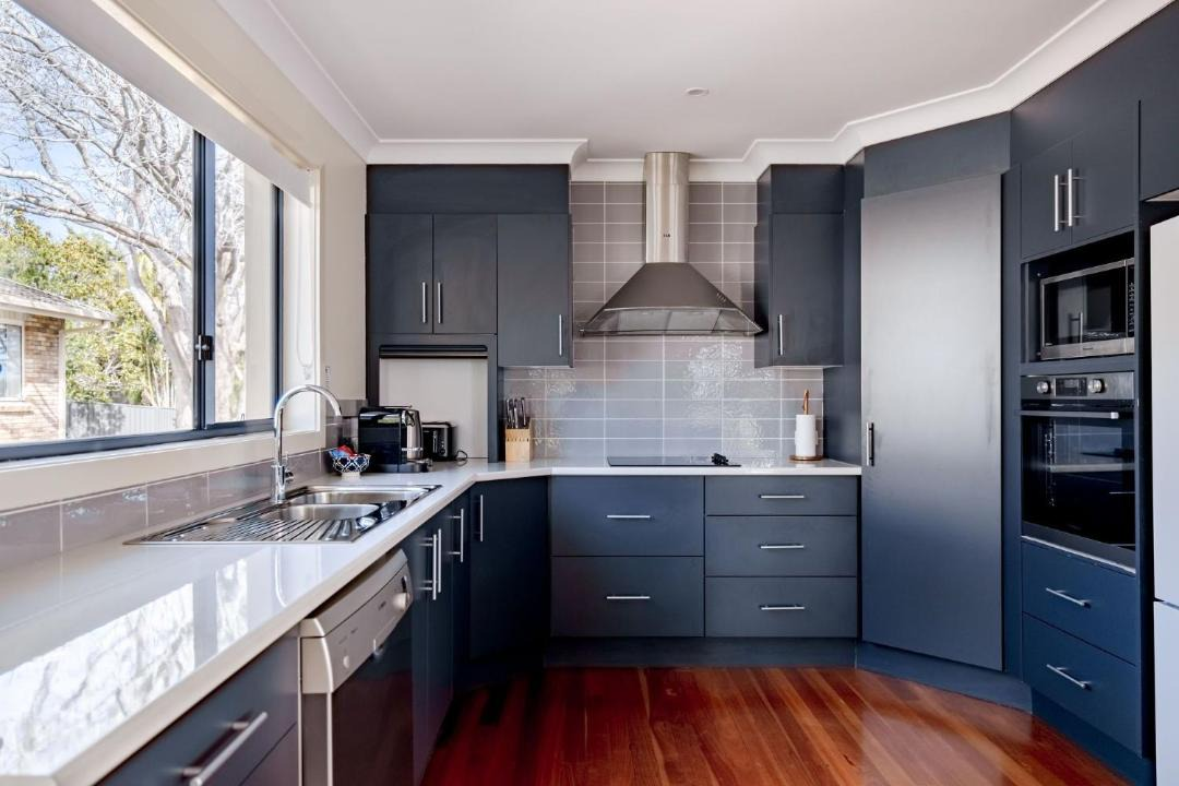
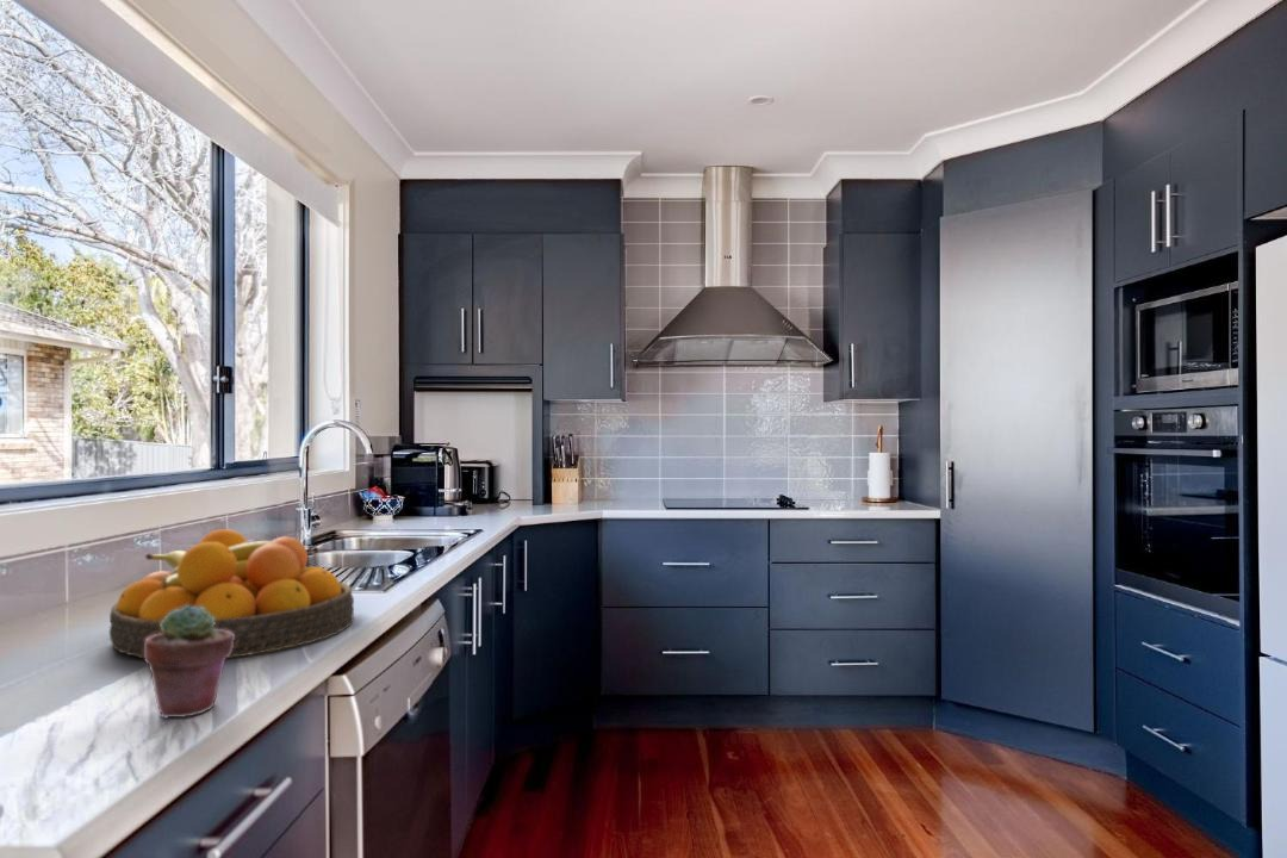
+ fruit bowl (238, 582)
+ potted succulent (188, 657)
